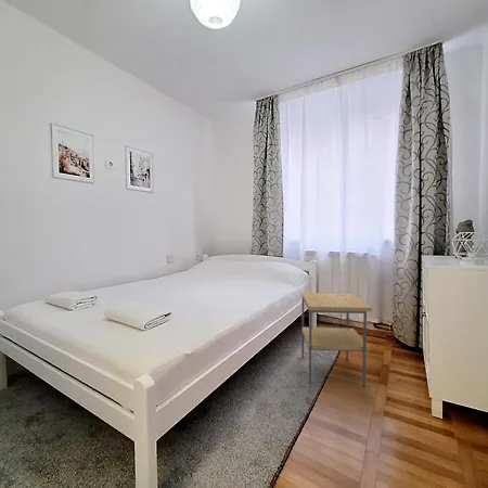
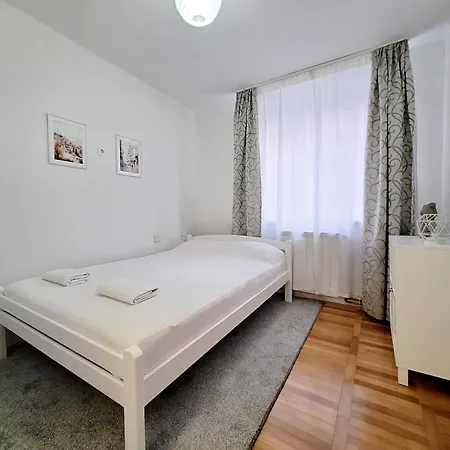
- side table (332, 335)
